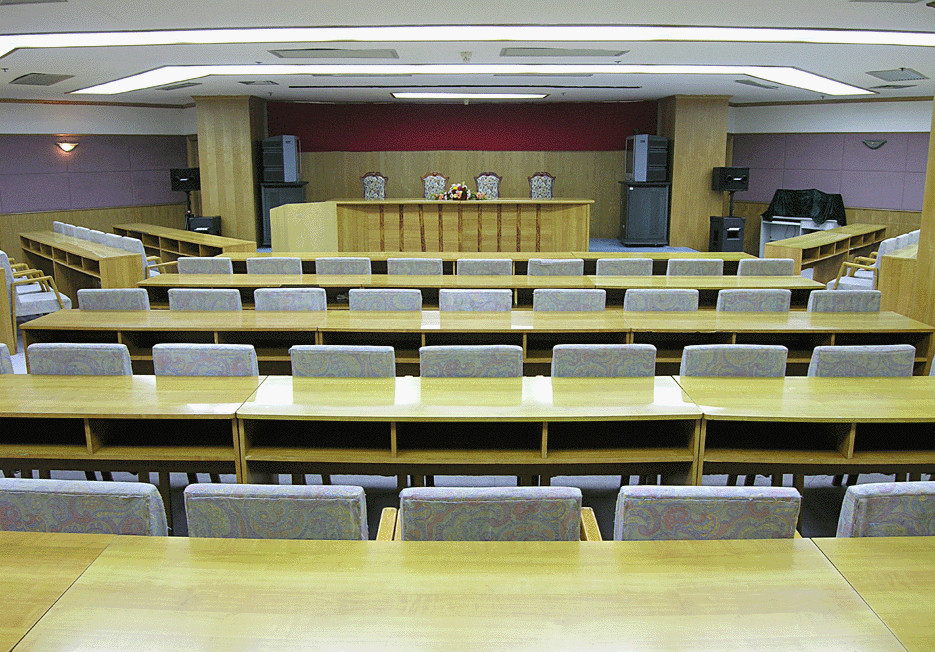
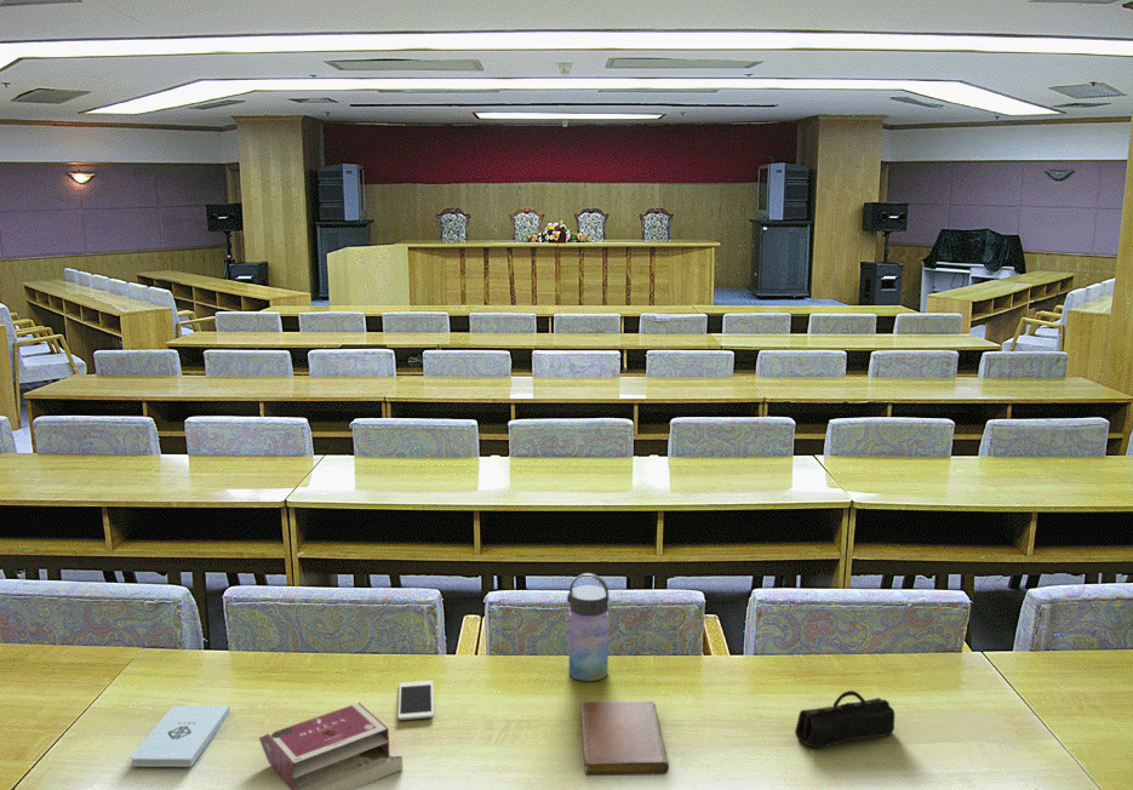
+ notebook (622, 735)
+ book (328, 745)
+ pencil case (846, 714)
+ notepad (182, 734)
+ cell phone (416, 699)
+ water bottle (588, 623)
